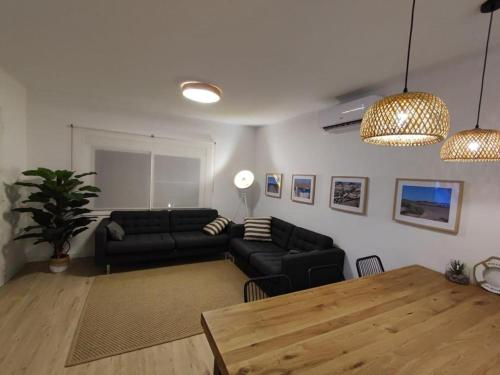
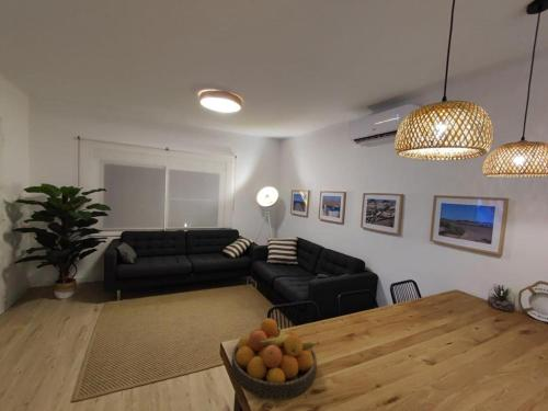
+ fruit bowl (274, 349)
